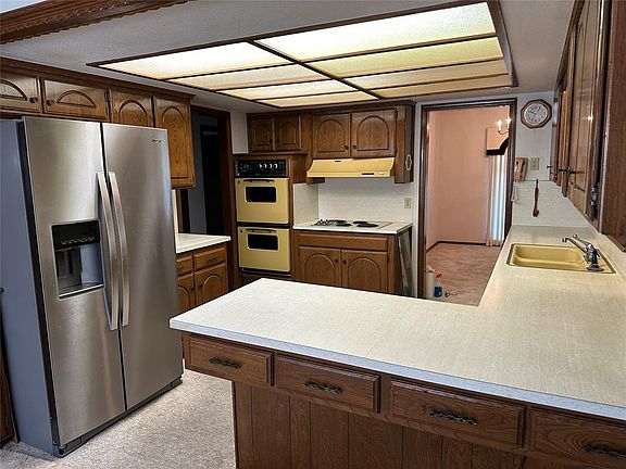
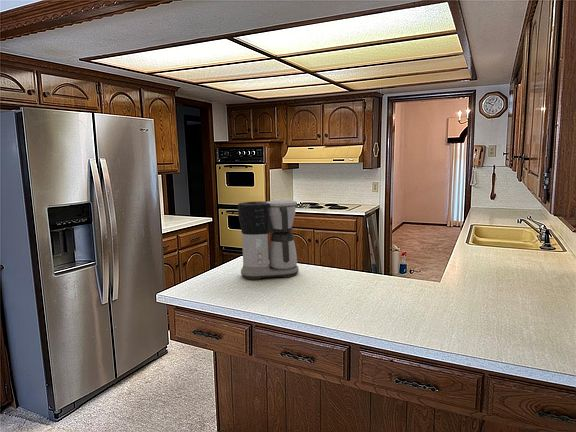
+ coffee maker (267, 238)
